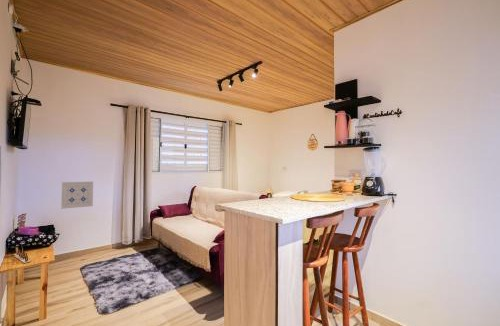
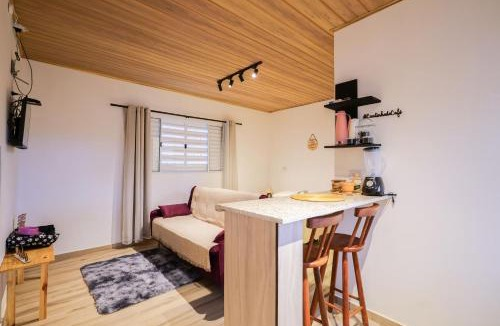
- wall art (77, 194)
